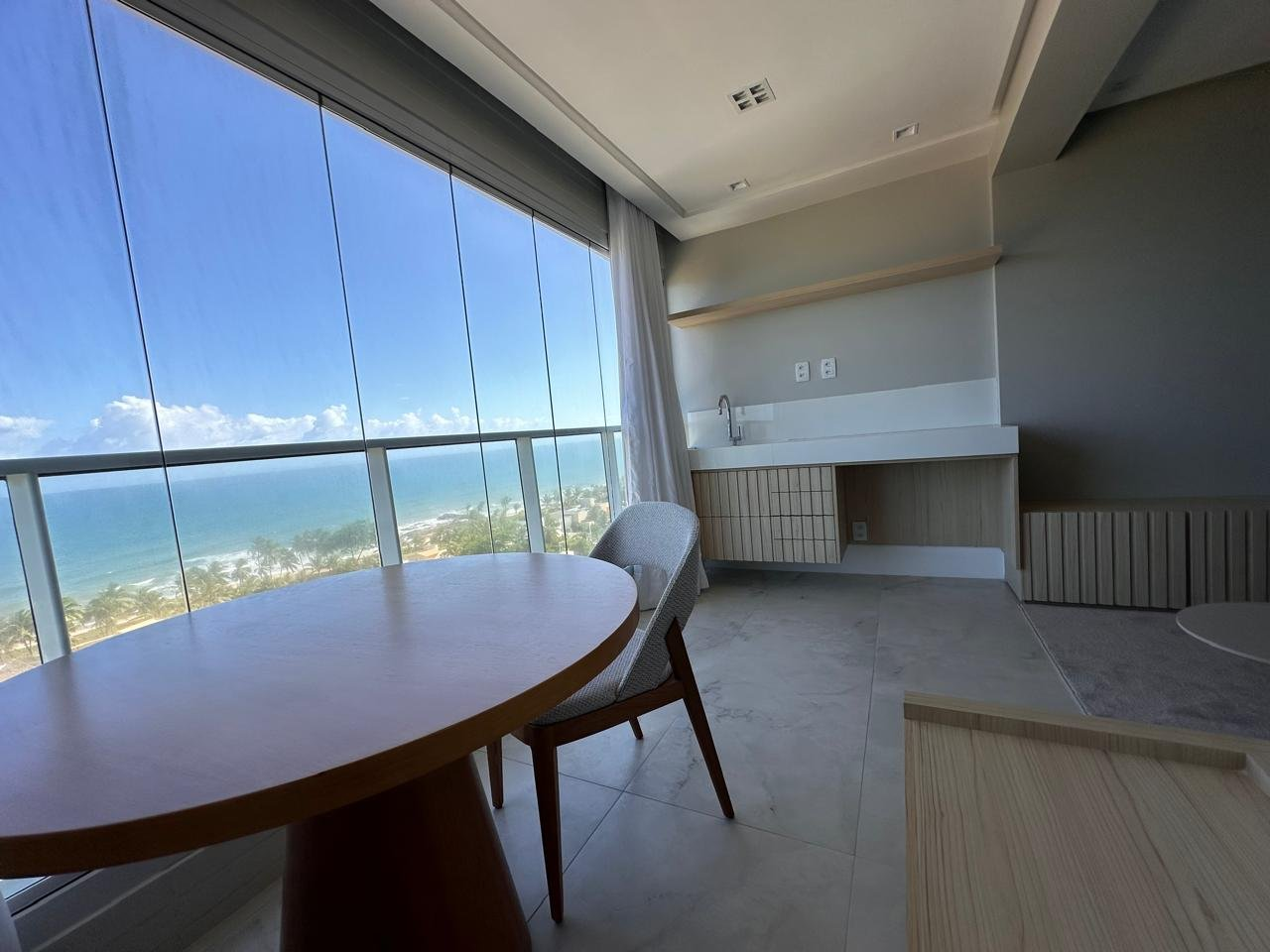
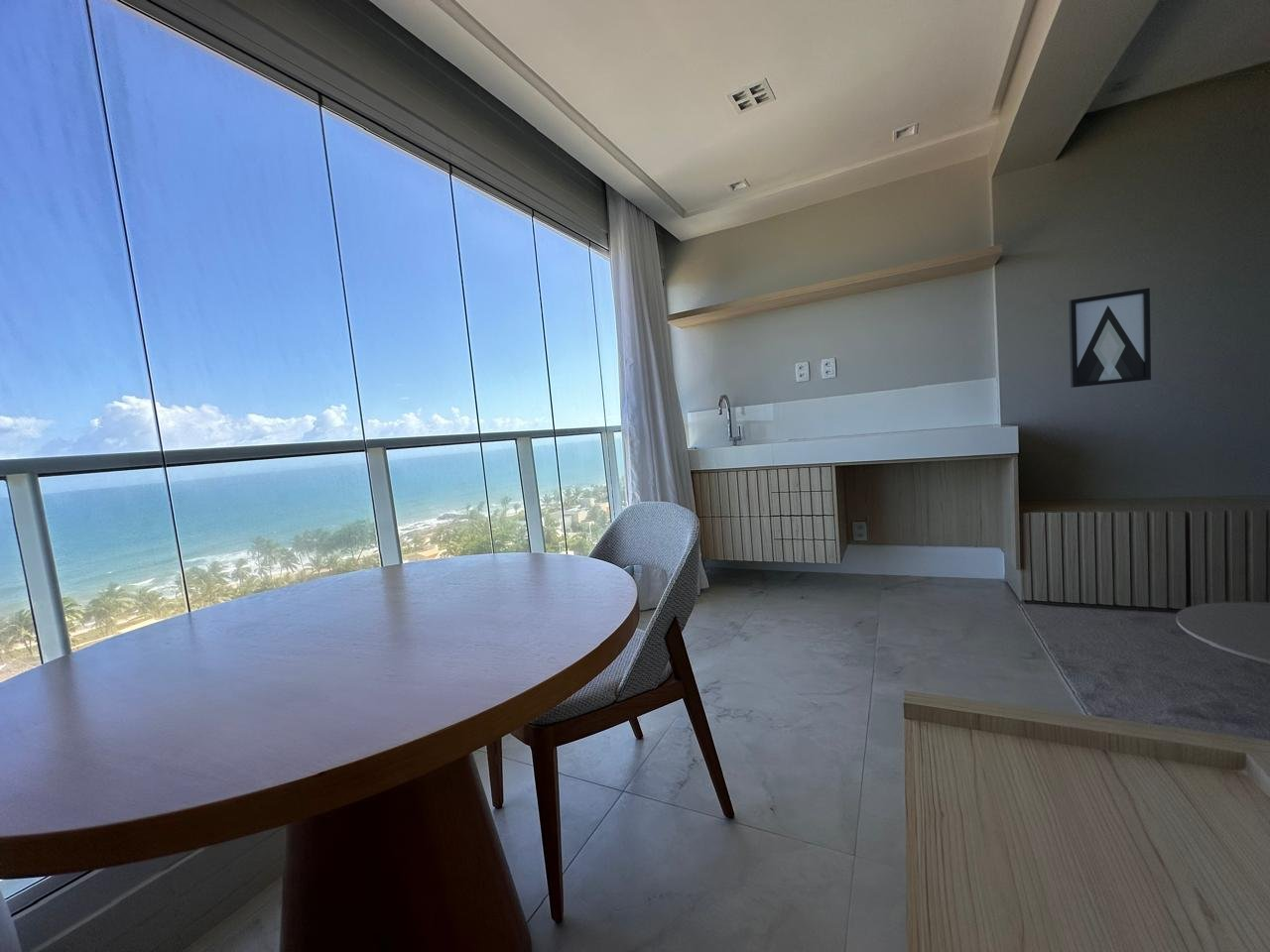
+ wall art (1108, 339)
